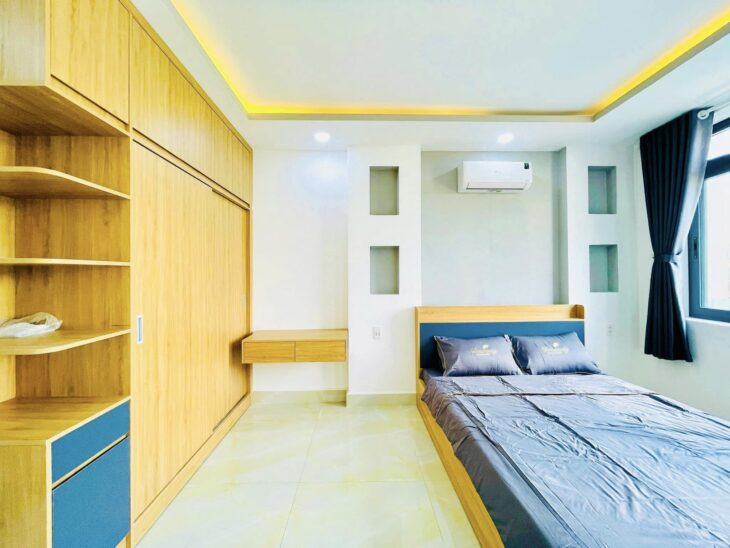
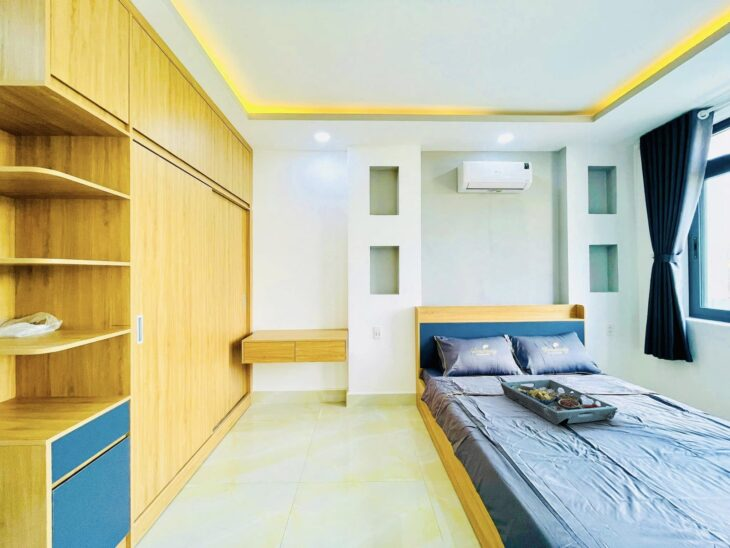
+ serving tray (552, 399)
